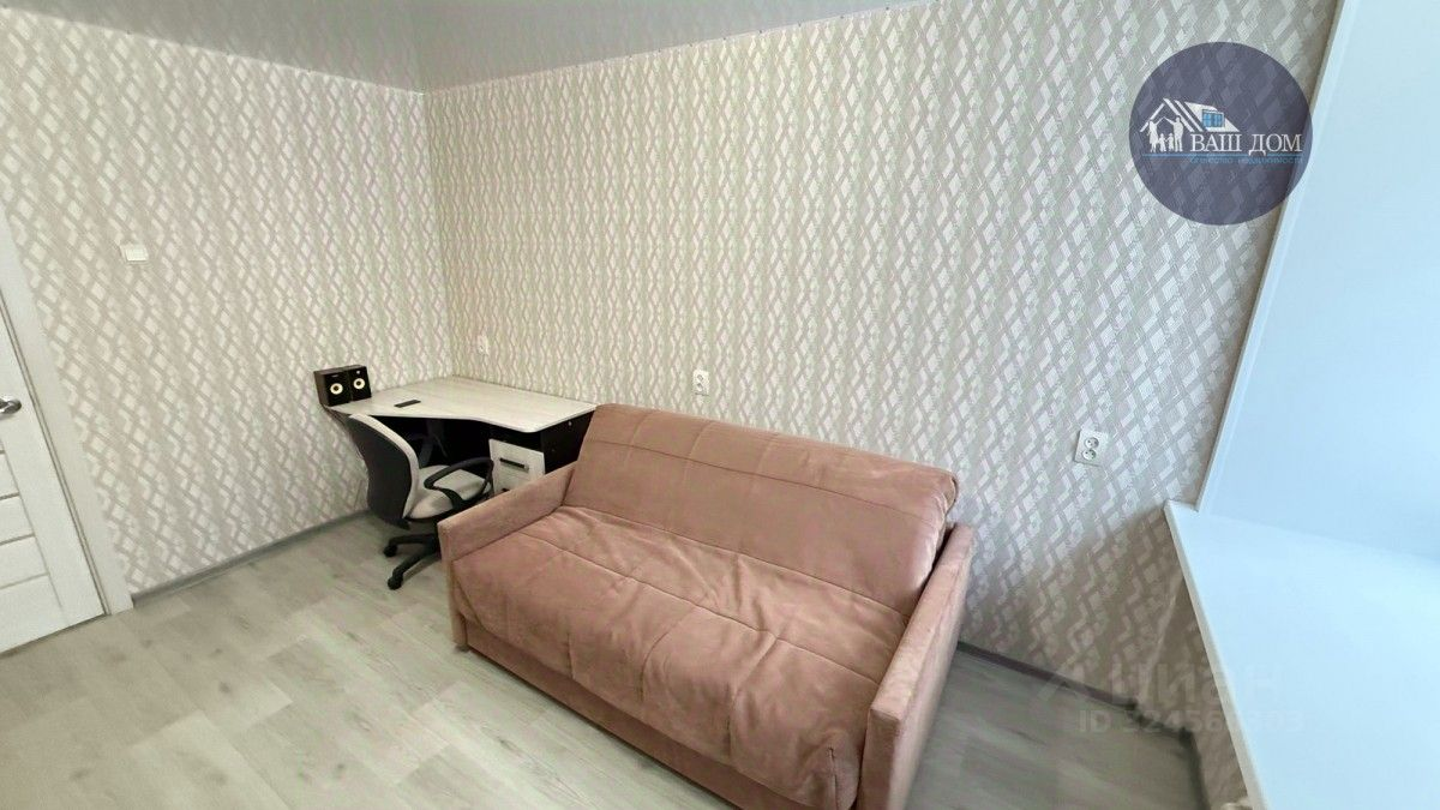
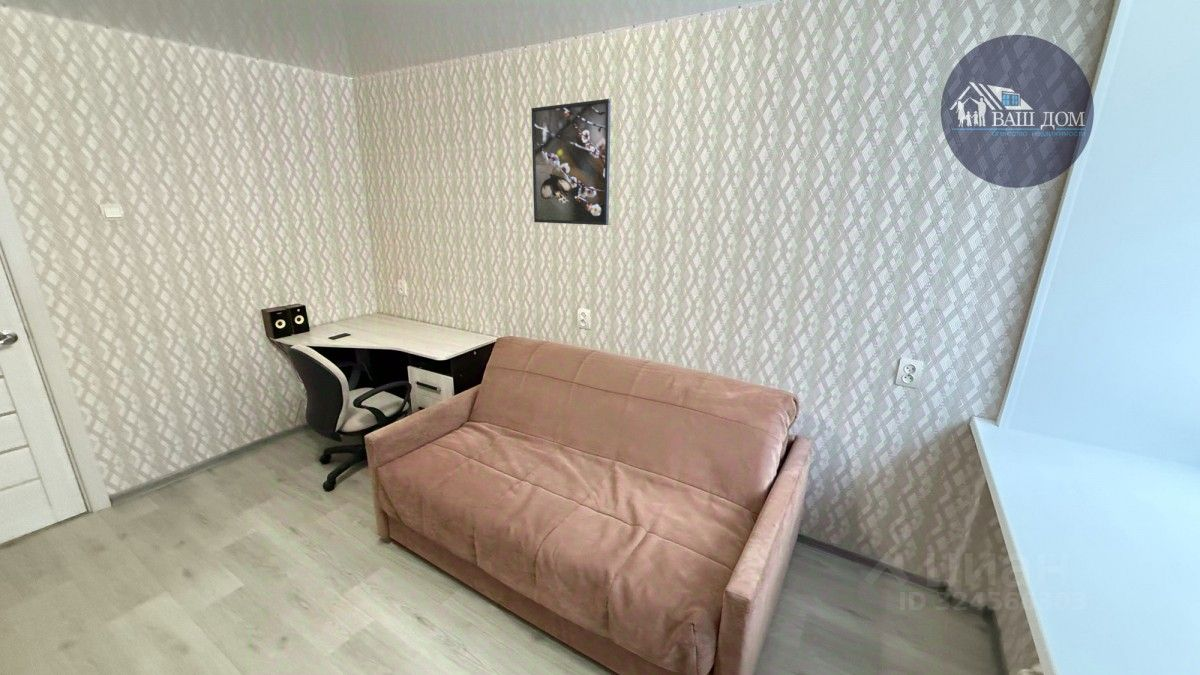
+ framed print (569, 165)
